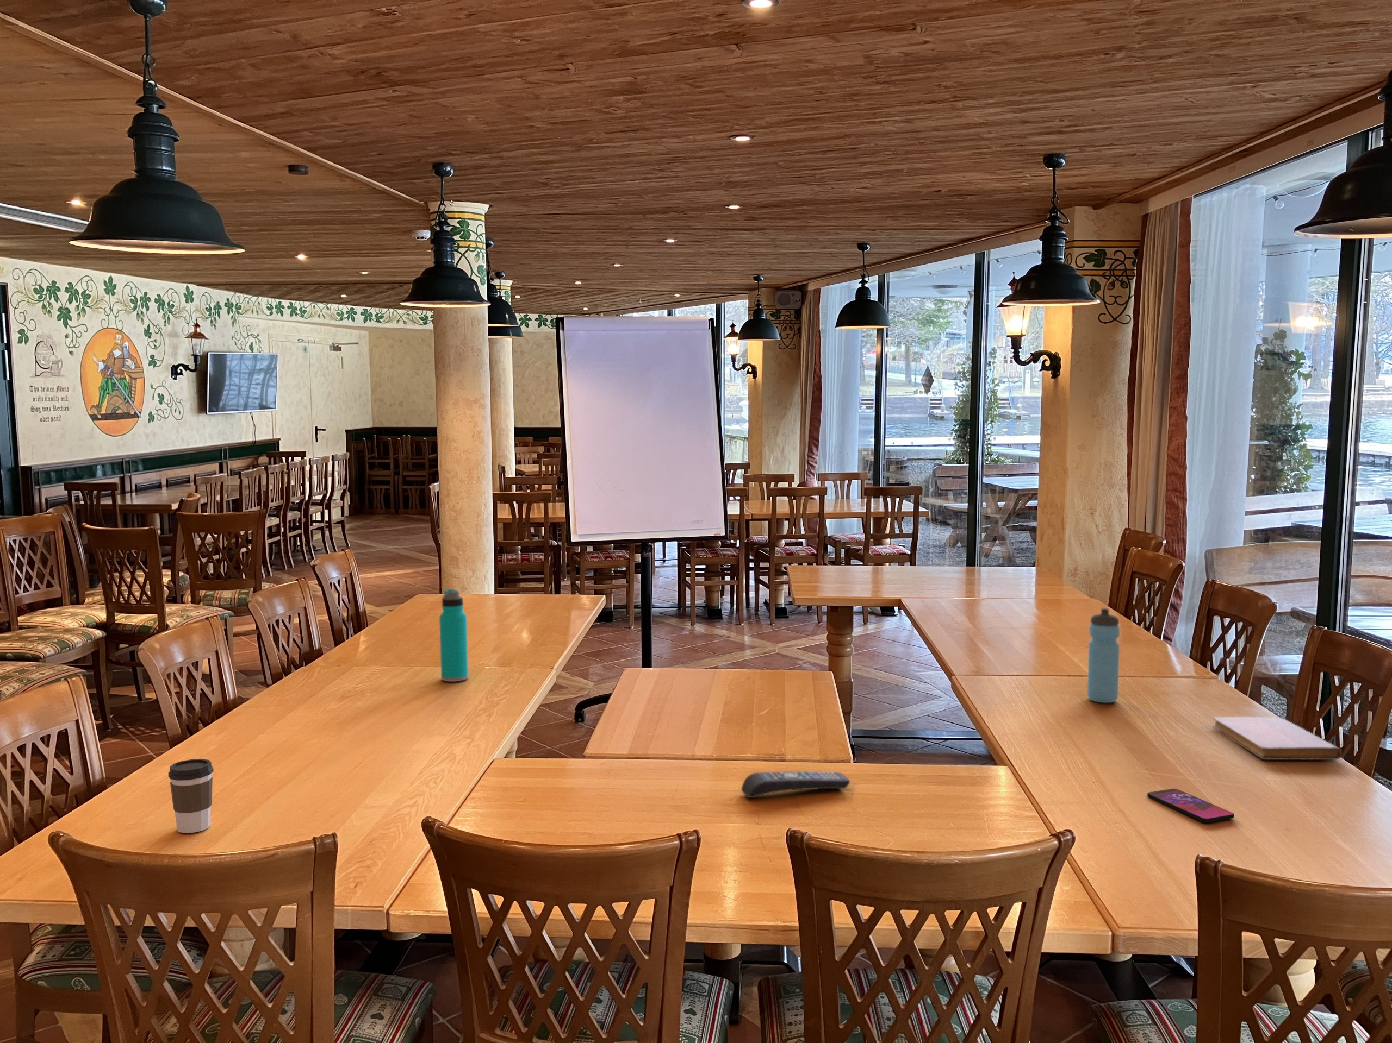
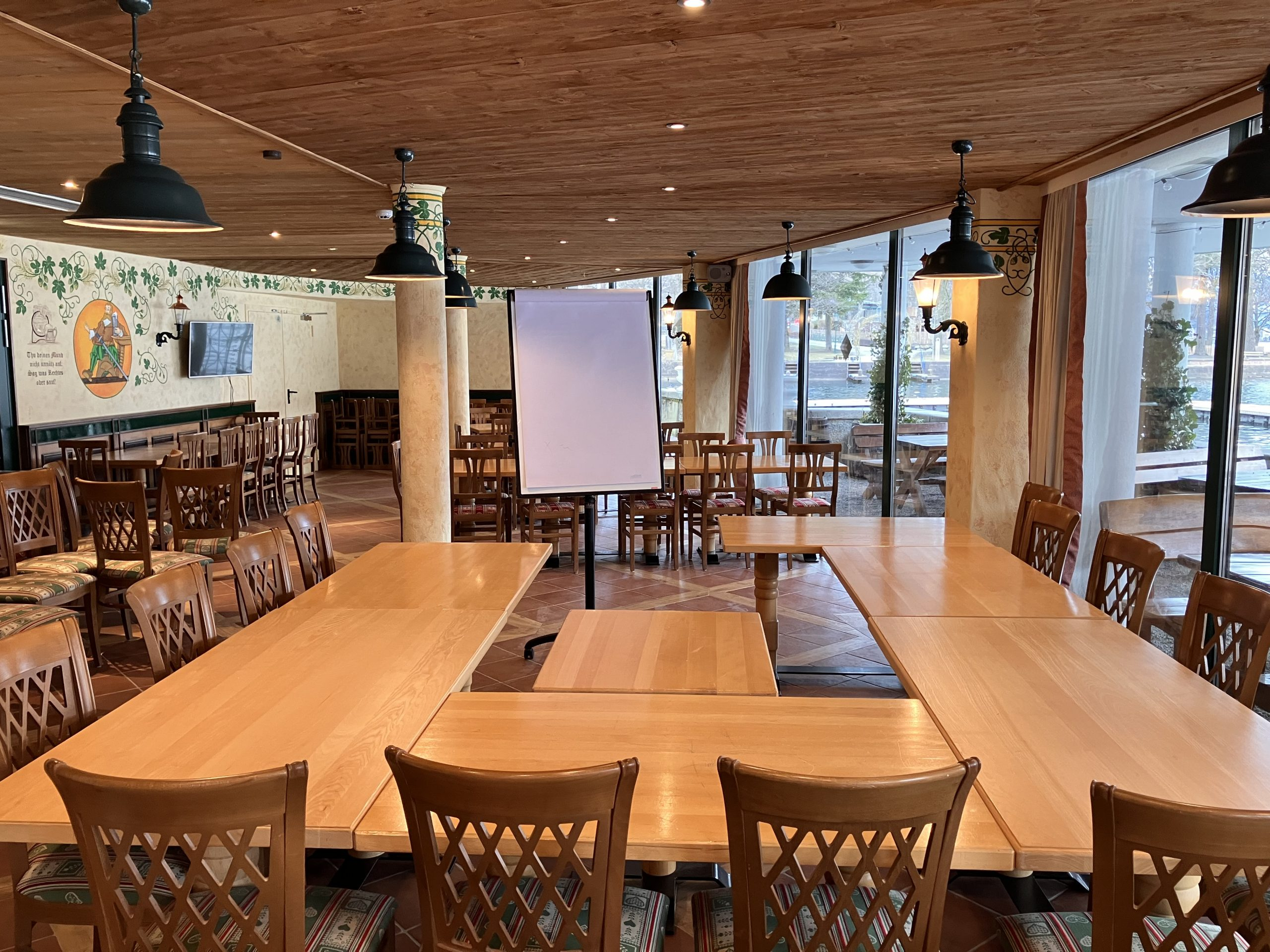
- coffee cup (192, 795)
- remote control (796, 782)
- notebook (1274, 737)
- water bottle (454, 634)
- smartphone (1189, 804)
- water bottle (1104, 654)
